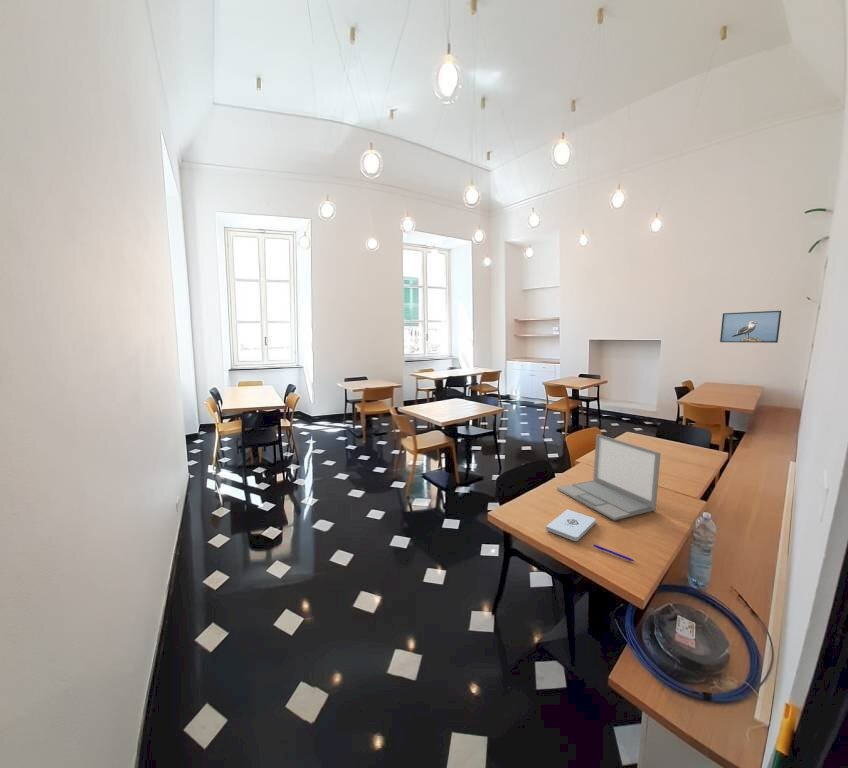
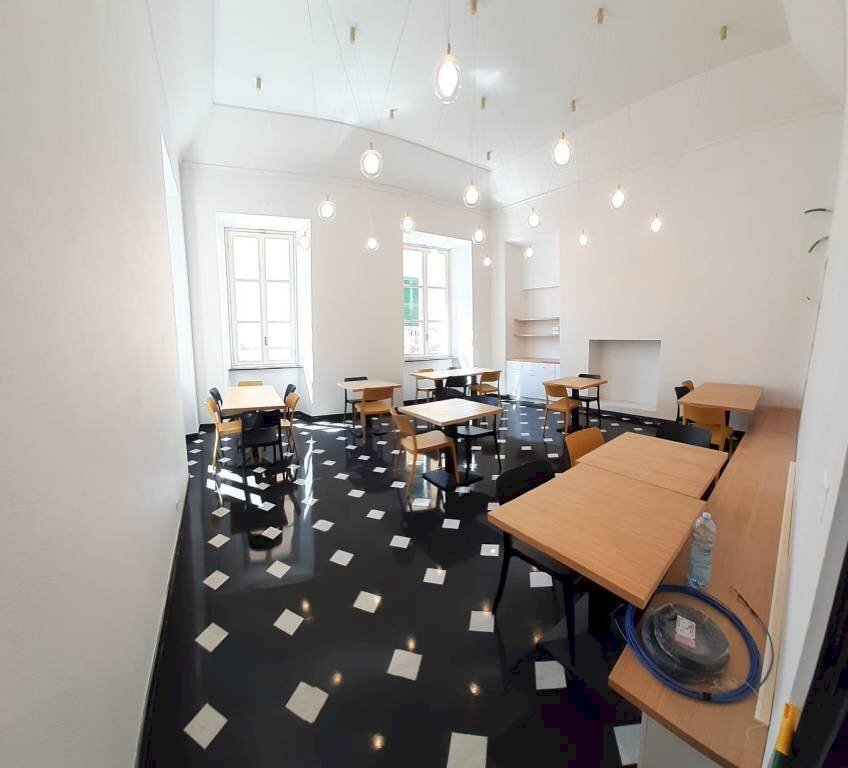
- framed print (748, 327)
- pen (613, 552)
- laptop (605, 472)
- notepad (571, 524)
